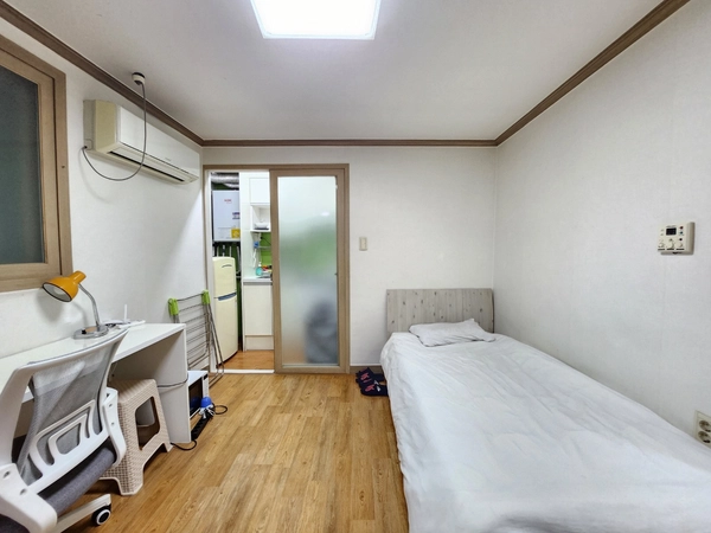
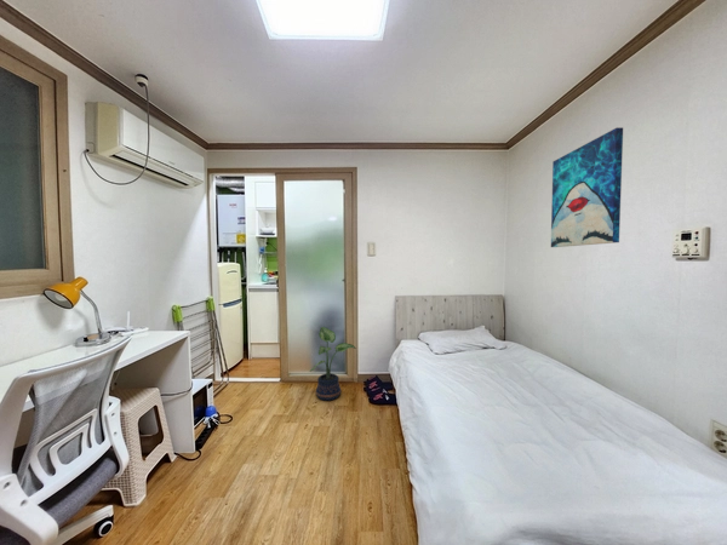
+ potted plant (331, 361)
+ wall art (580, 196)
